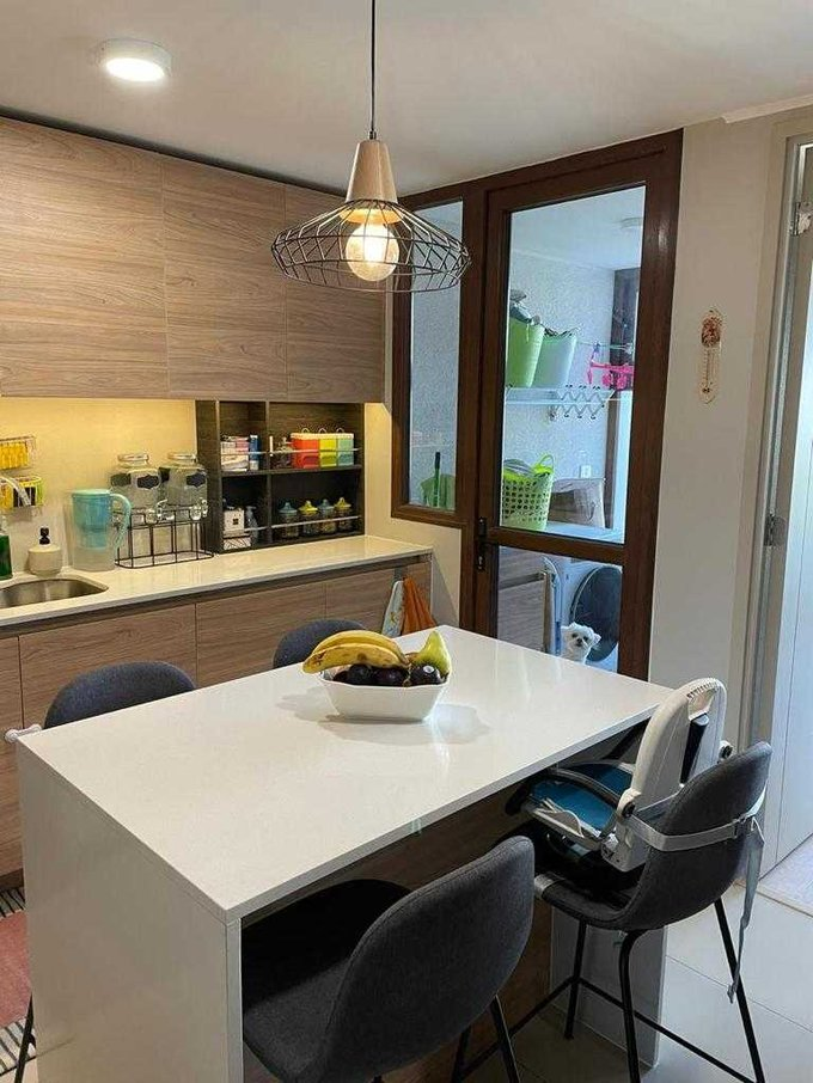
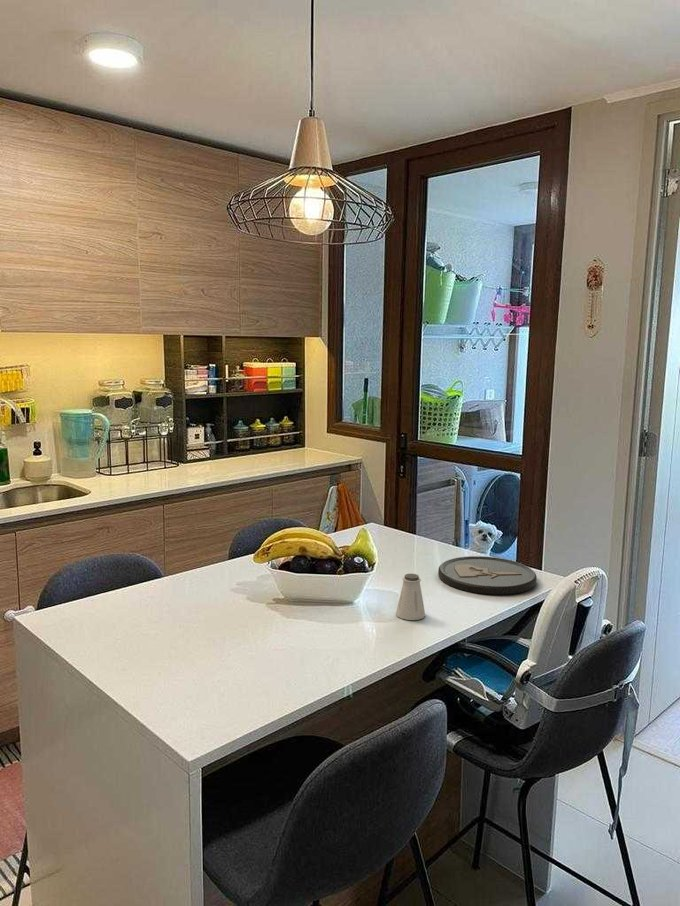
+ saltshaker (411, 595)
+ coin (486, 574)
